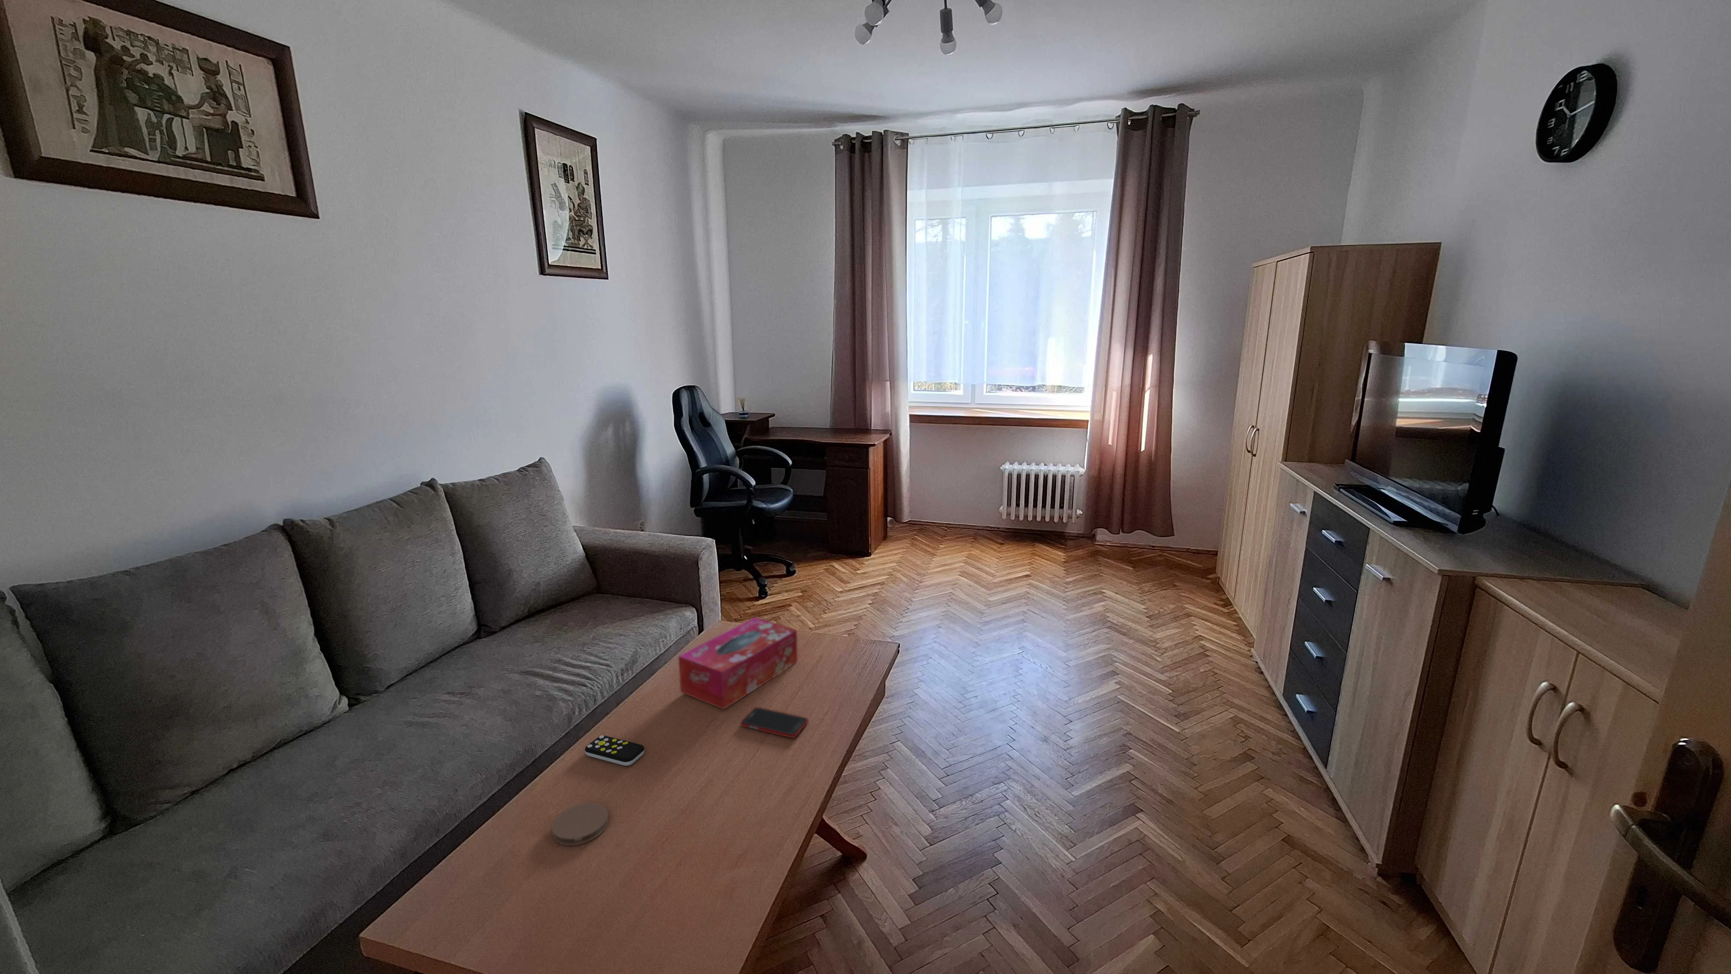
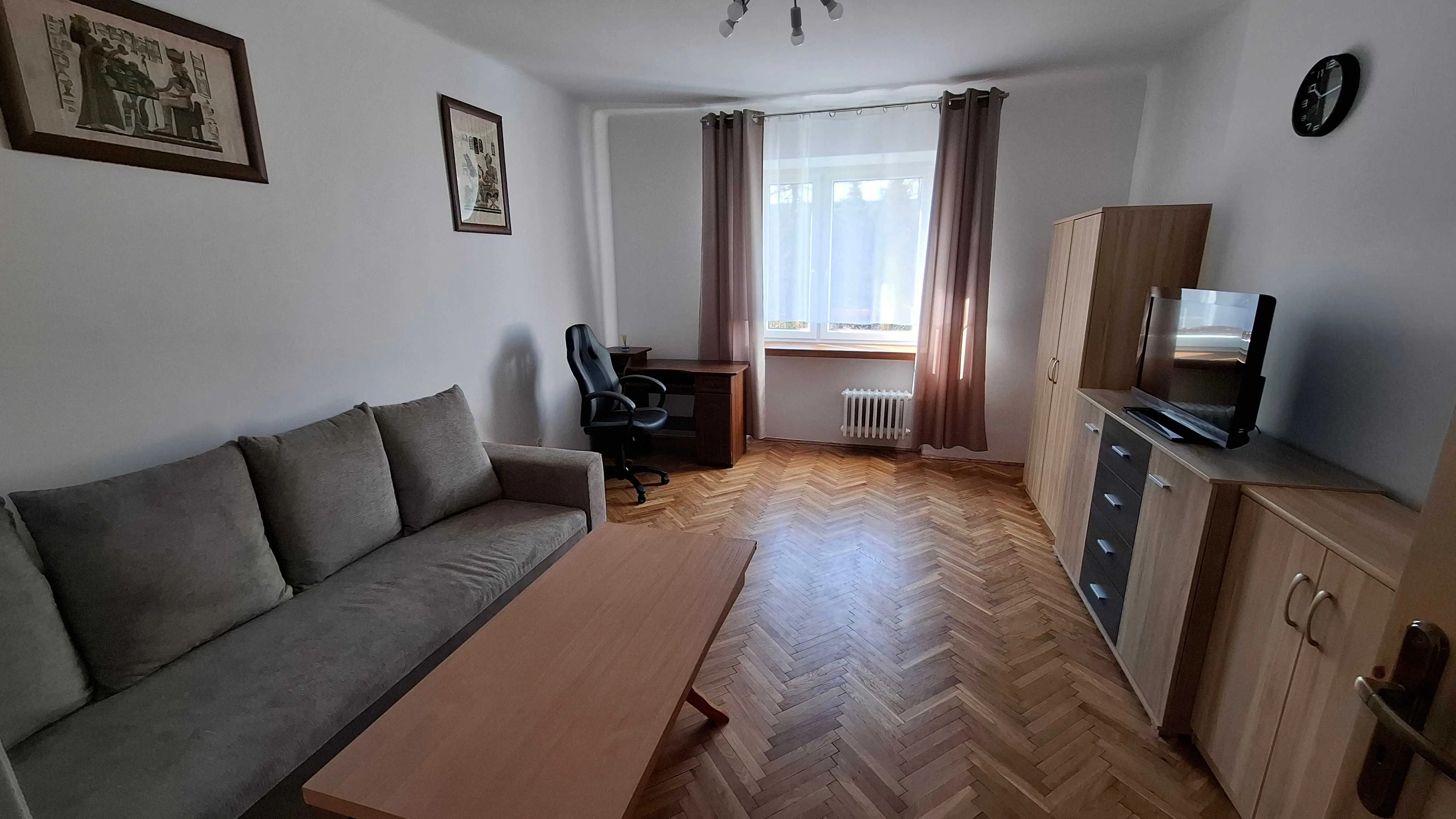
- remote control (615, 749)
- cell phone (774, 722)
- coaster (580, 823)
- tissue box (741, 659)
